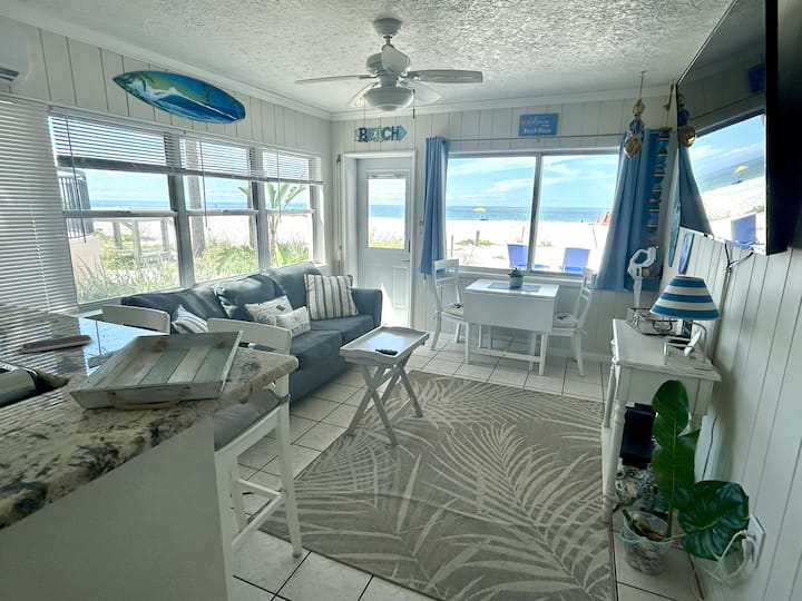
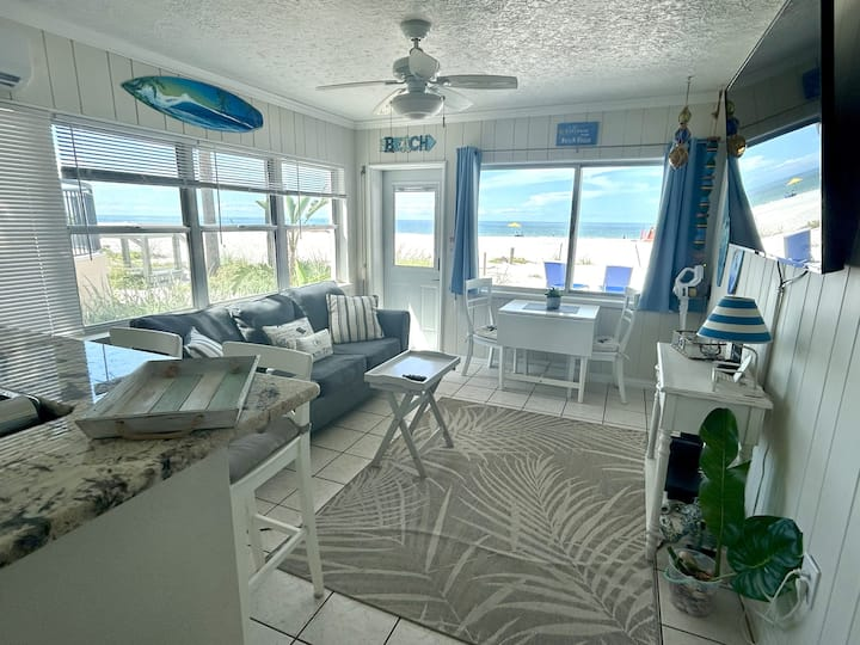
- smartphone (58, 343)
